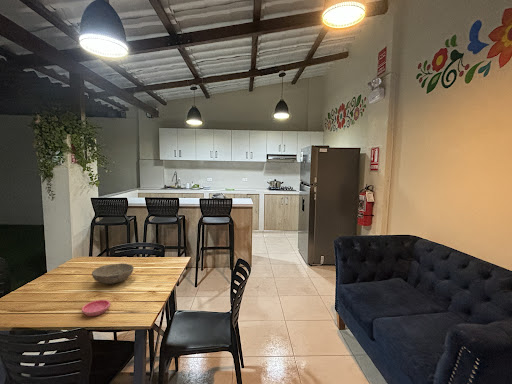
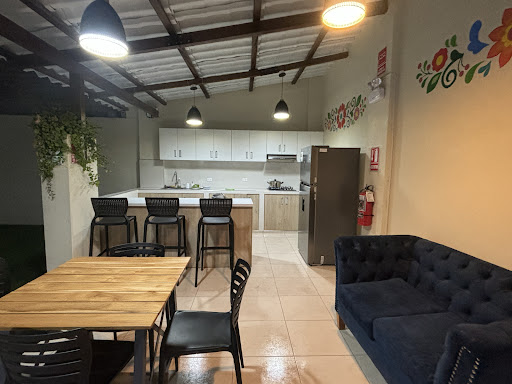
- bowl (113, 274)
- saucer (96, 308)
